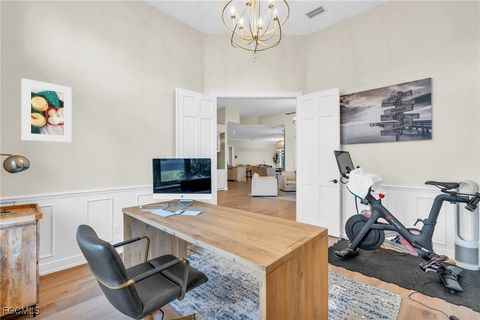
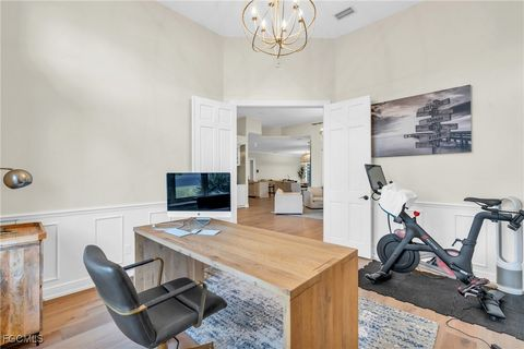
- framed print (47, 112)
